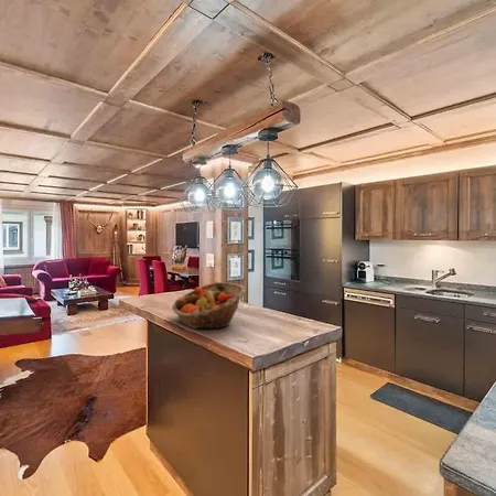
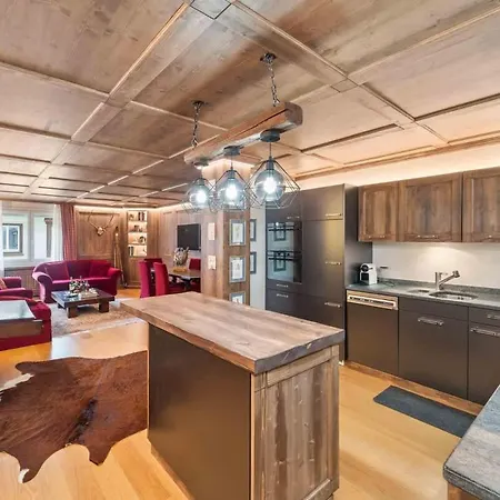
- fruit basket (208, 303)
